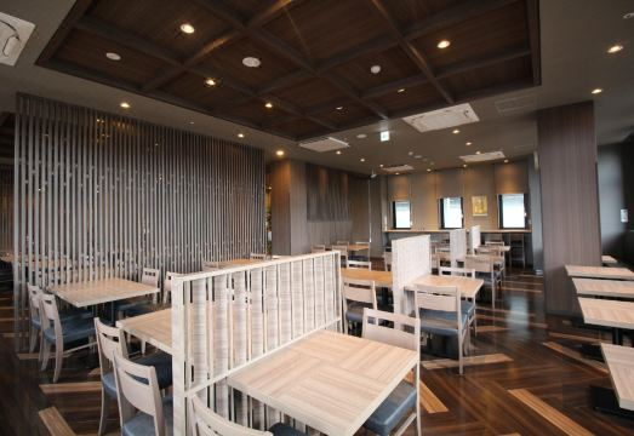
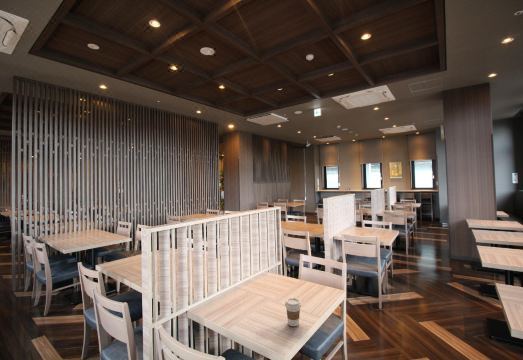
+ coffee cup (293, 312)
